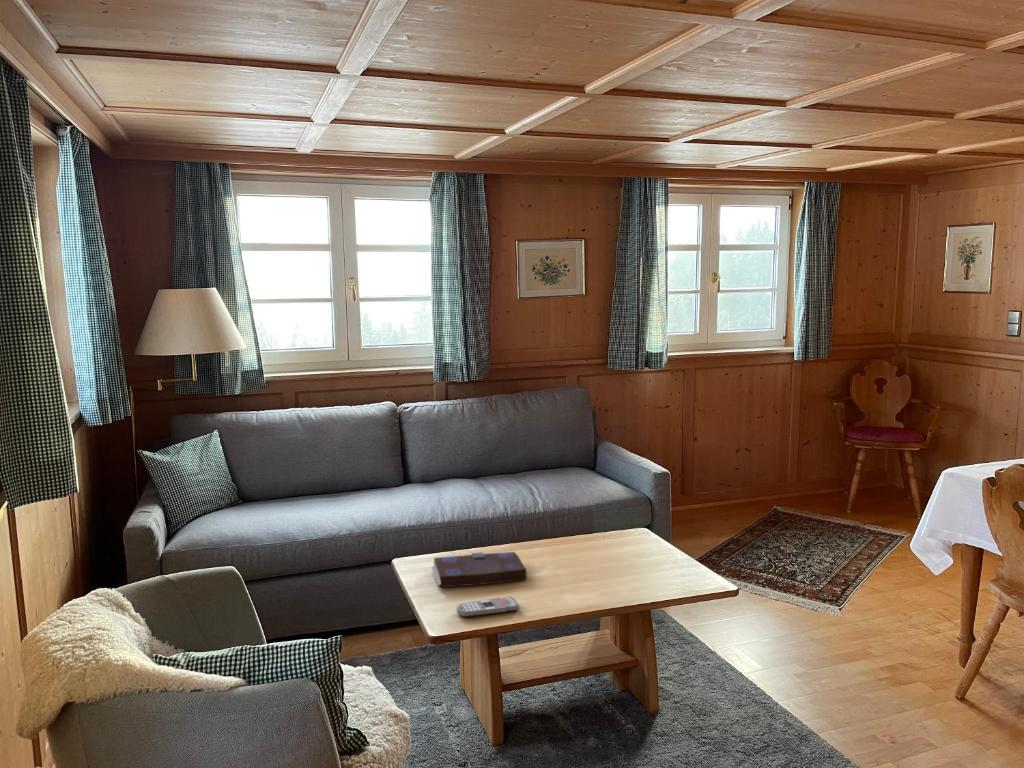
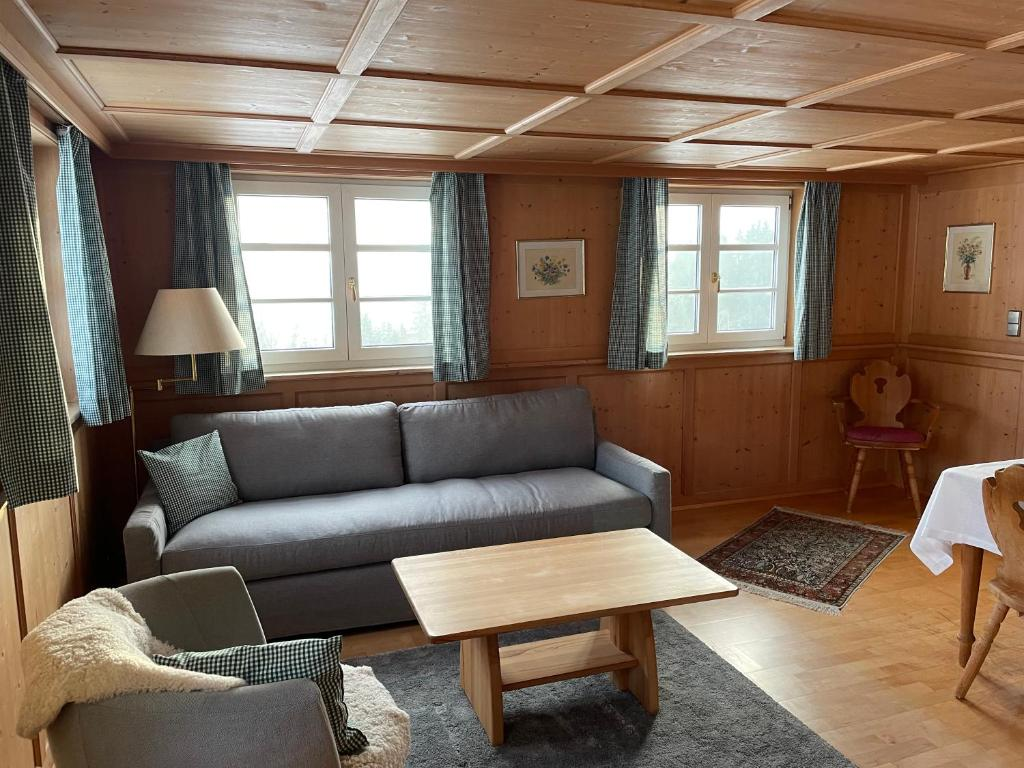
- remote control (487, 607)
- book (478, 568)
